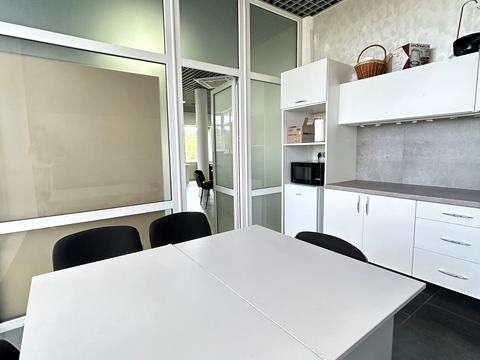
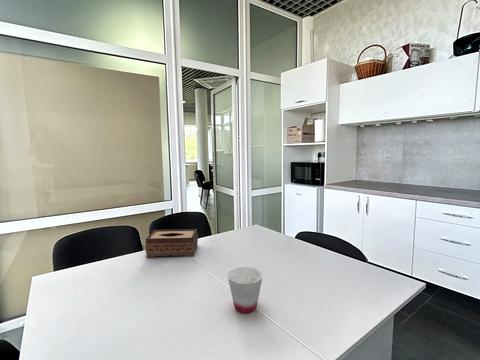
+ tissue box (173, 242)
+ cup (245, 291)
